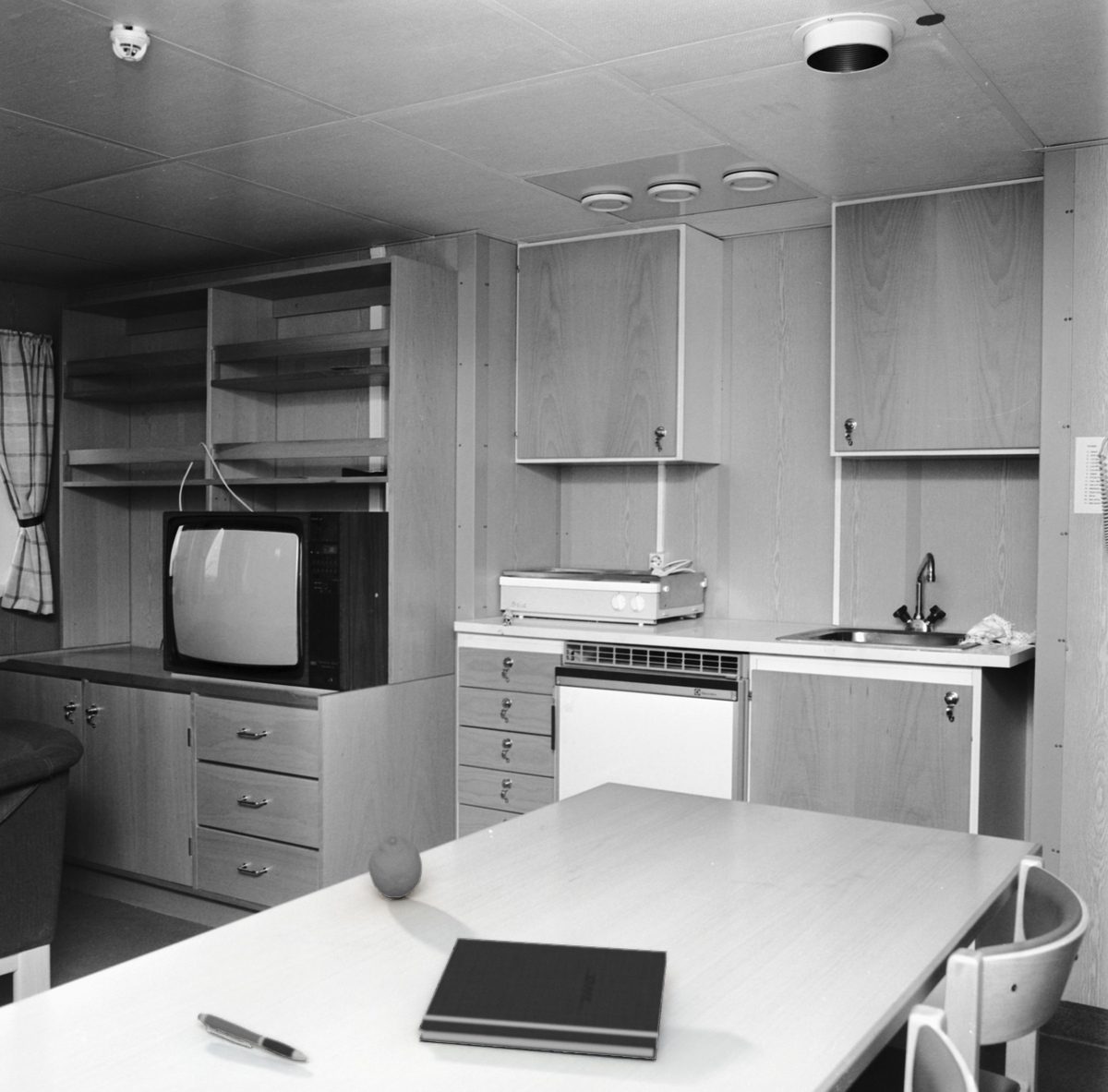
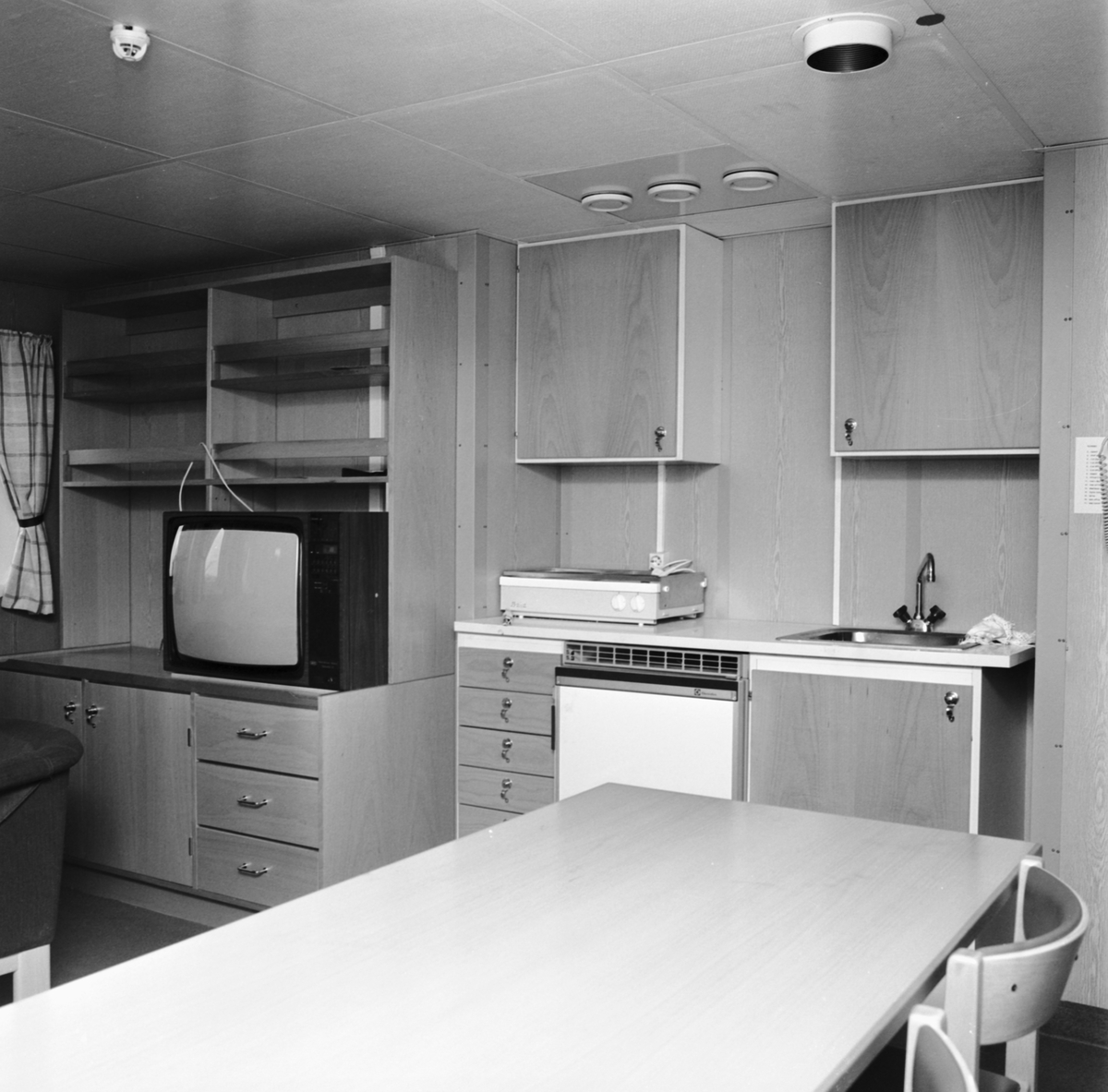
- notepad (548, 993)
- pen (250, 1037)
- fruit (395, 865)
